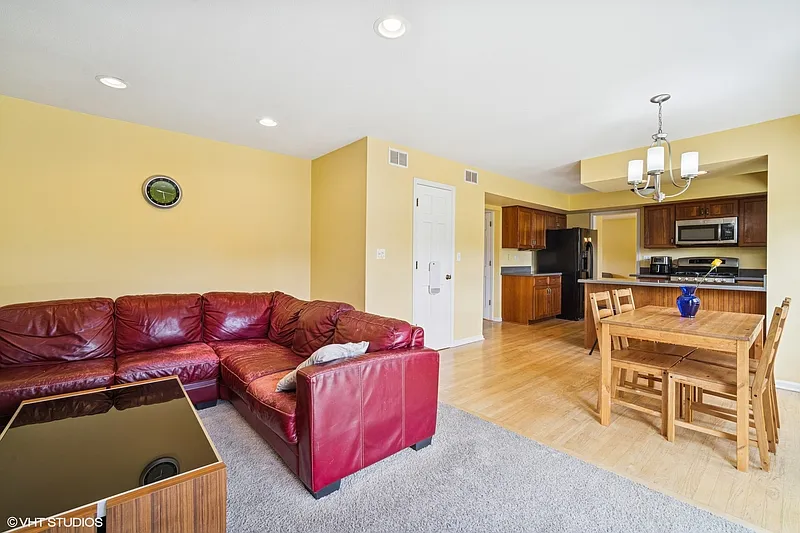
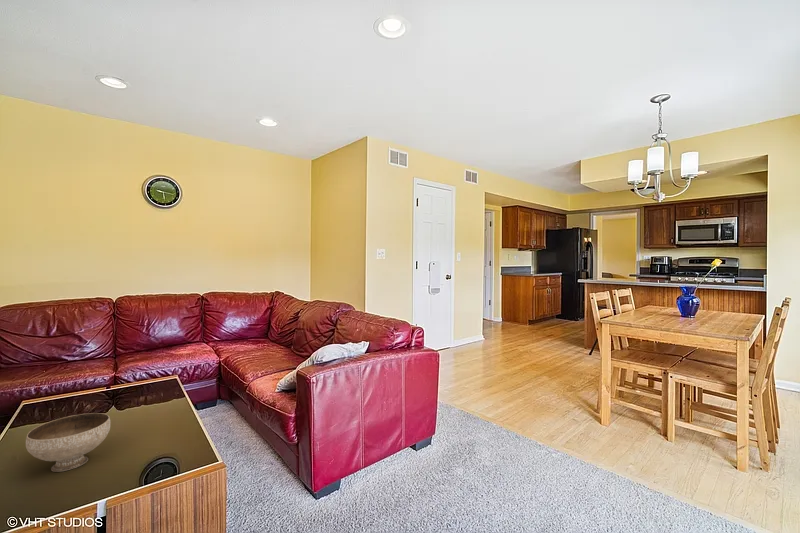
+ bowl (70, 444)
